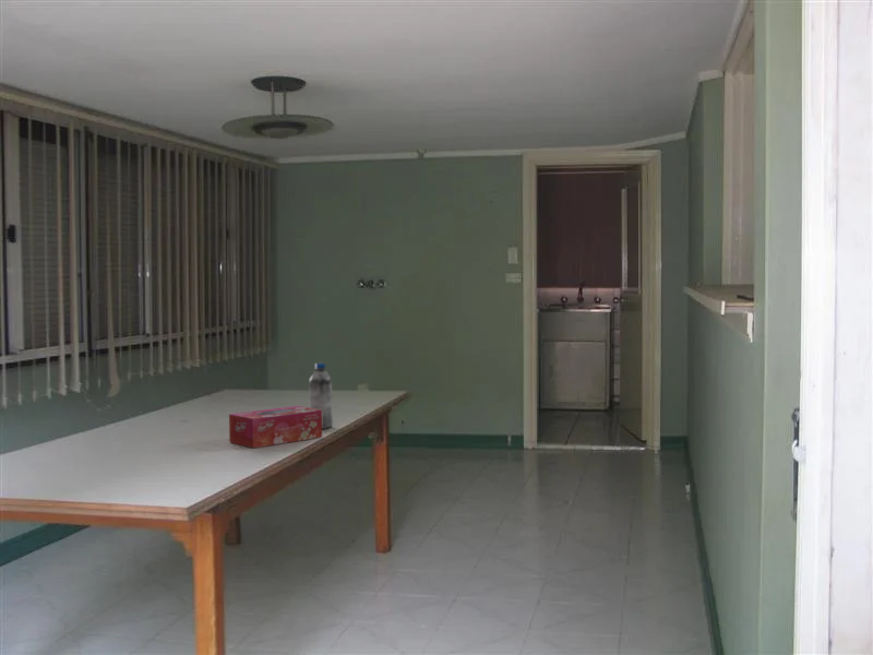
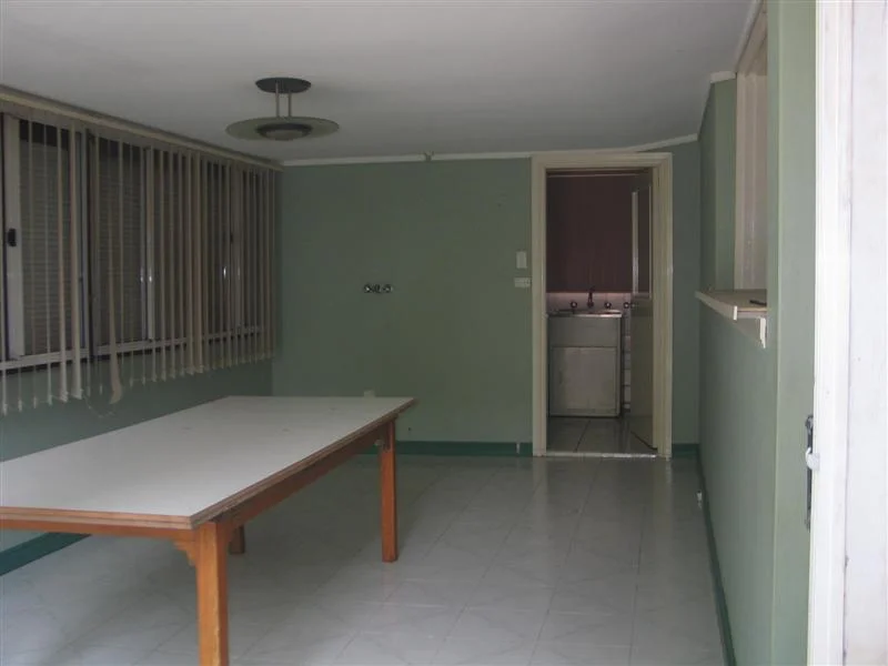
- tissue box (276, 426)
- water bottle (321, 395)
